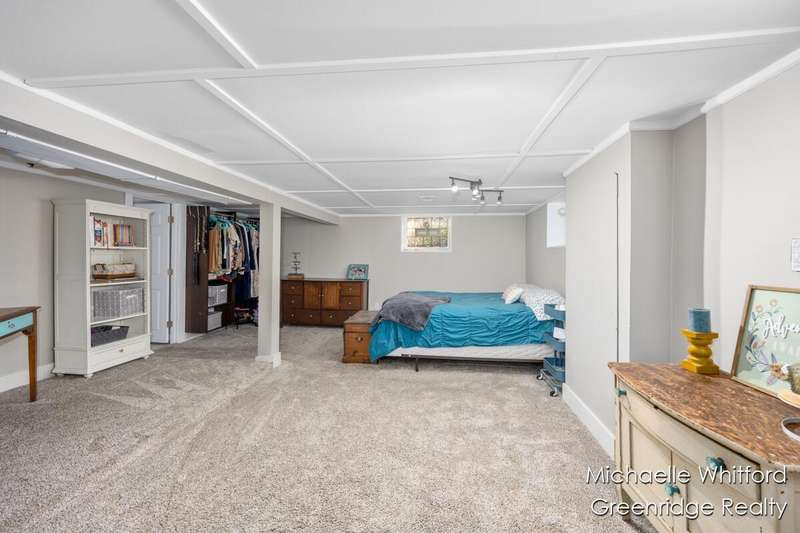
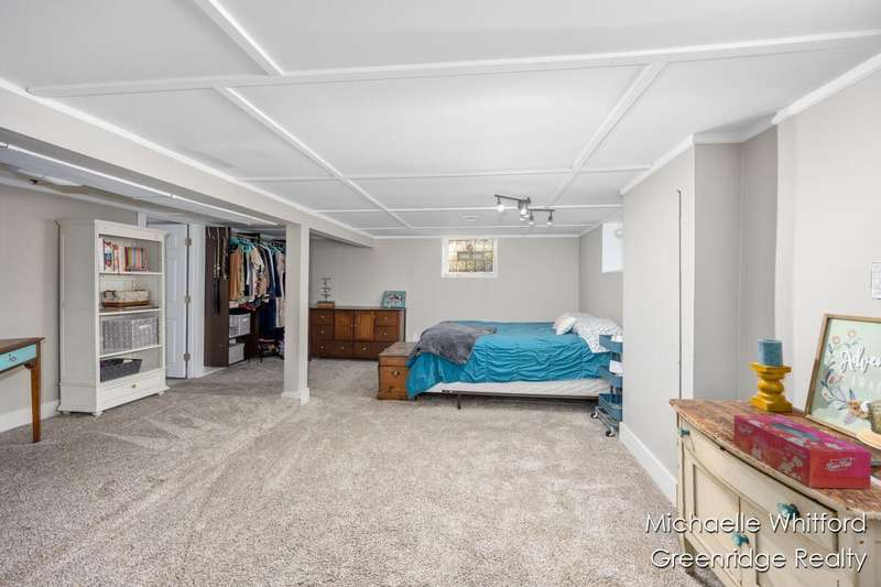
+ tissue box (793, 447)
